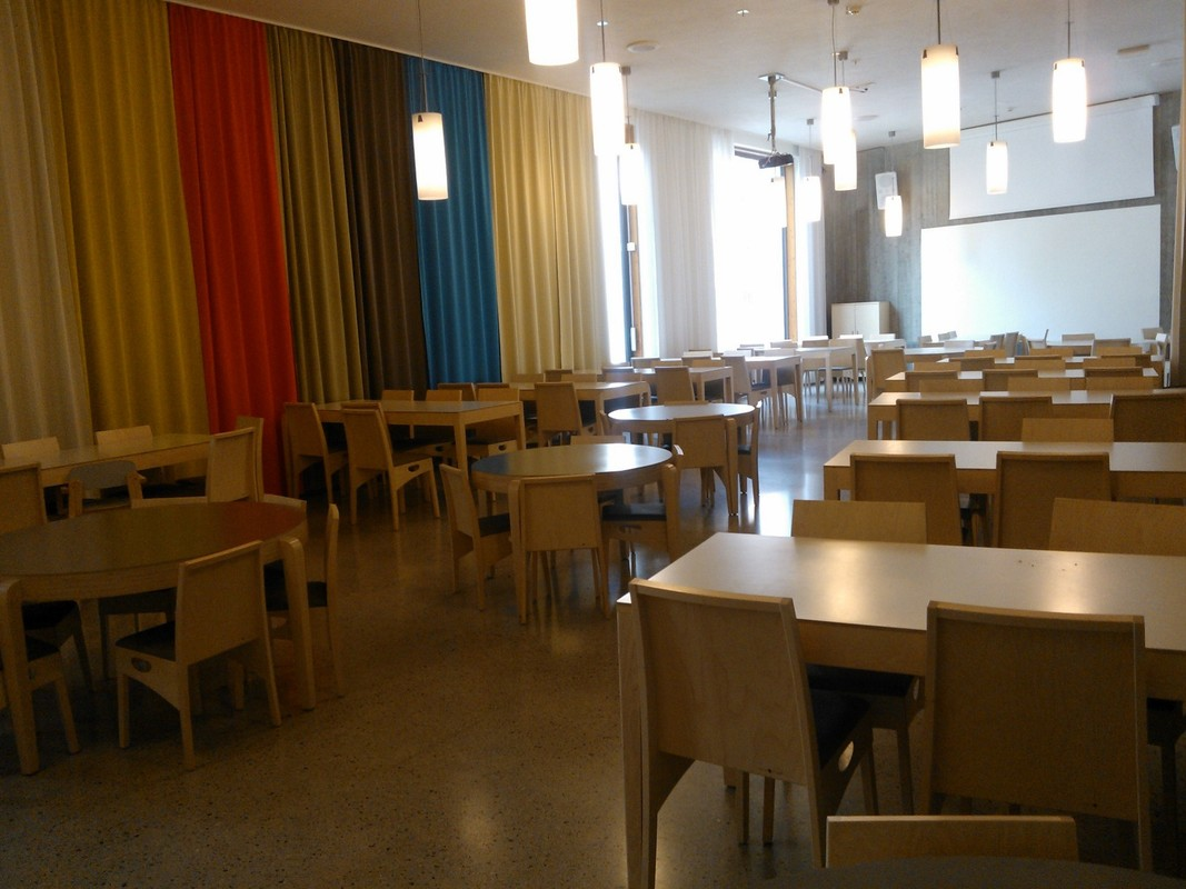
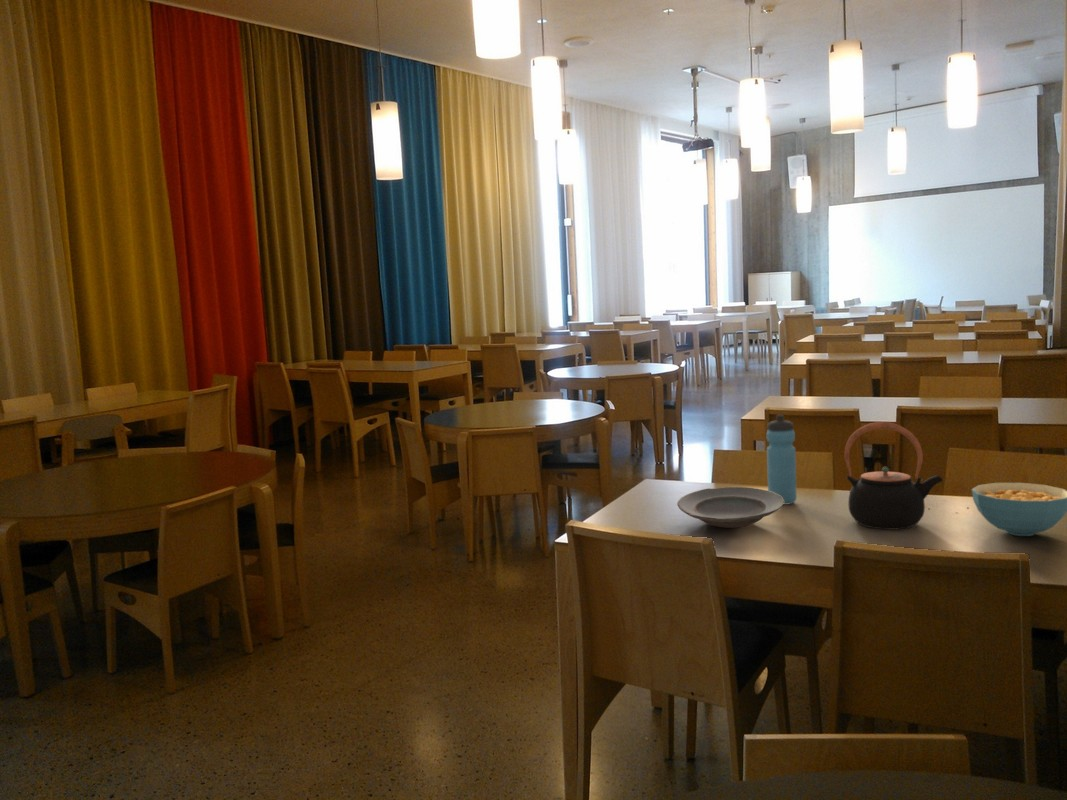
+ teapot (892, 473)
+ cereal bowl (1020, 512)
+ water bottle (781, 458)
+ plate (730, 510)
